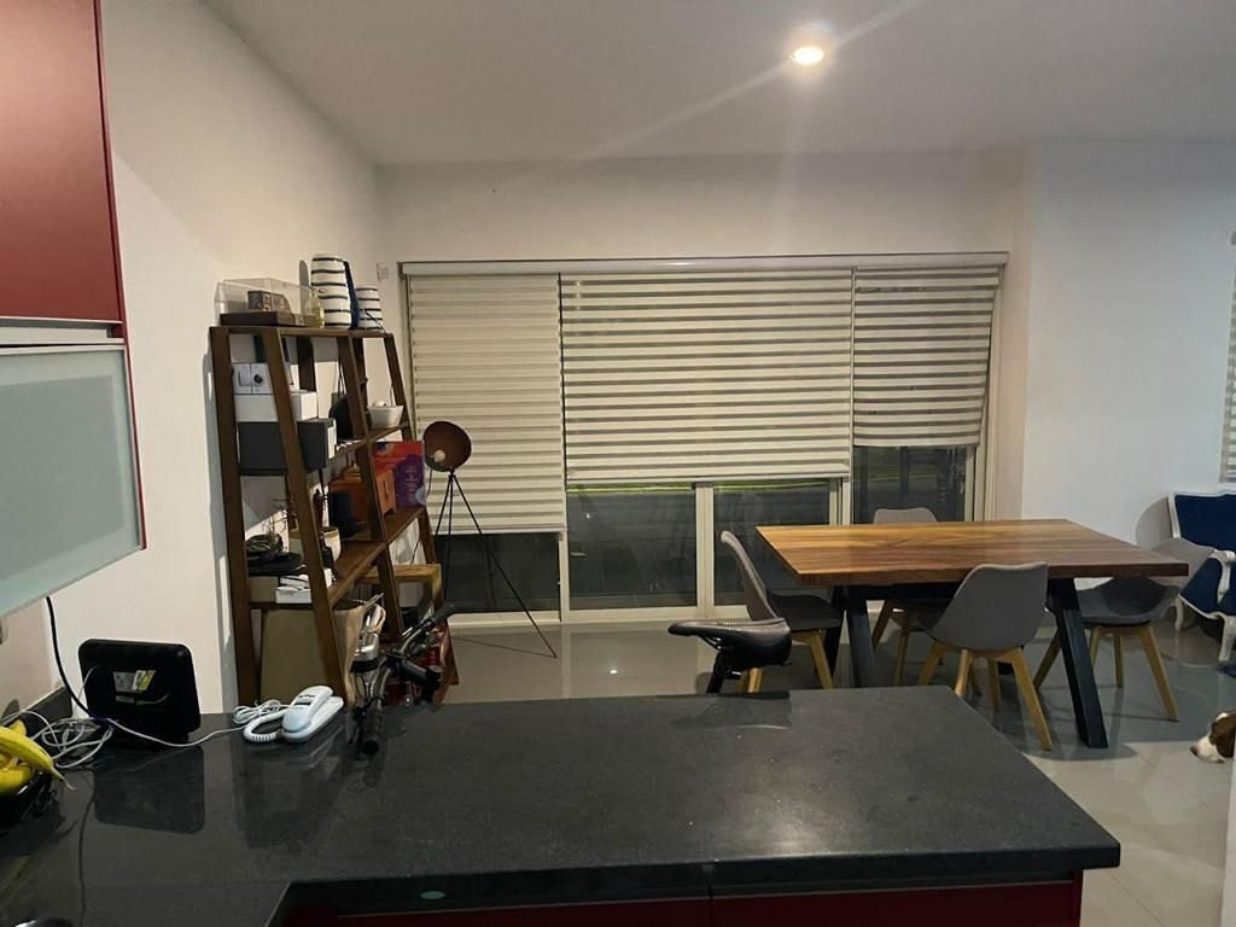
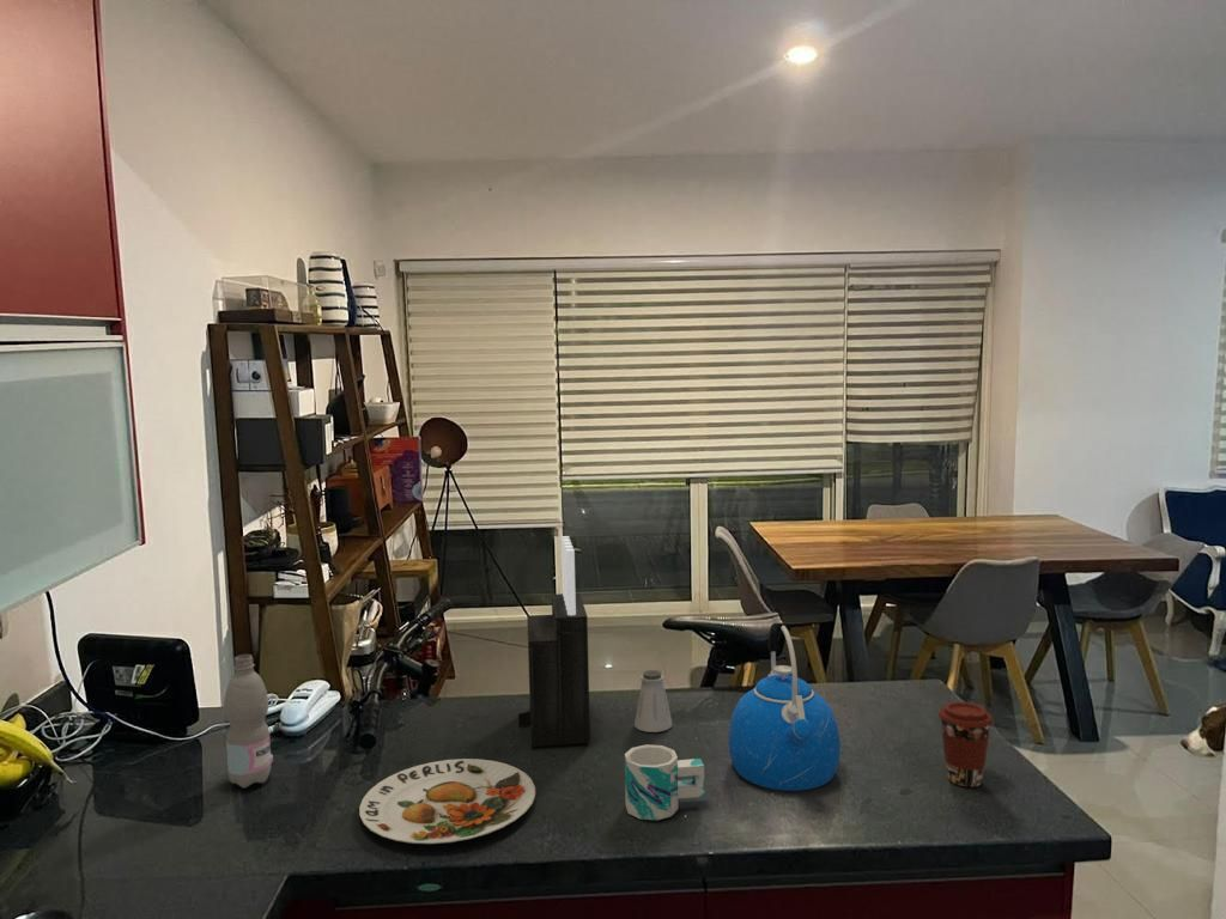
+ plate (449, 799)
+ kettle (787, 701)
+ mug (664, 779)
+ coffee cup (964, 744)
+ water bottle (251, 713)
+ saltshaker (653, 699)
+ knife block (550, 635)
